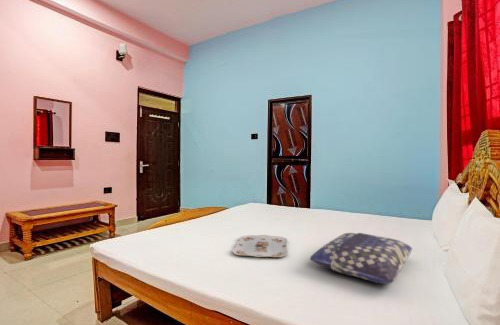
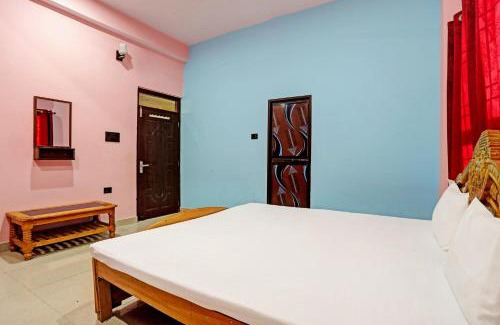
- serving tray (261, 245)
- cushion (363, 253)
